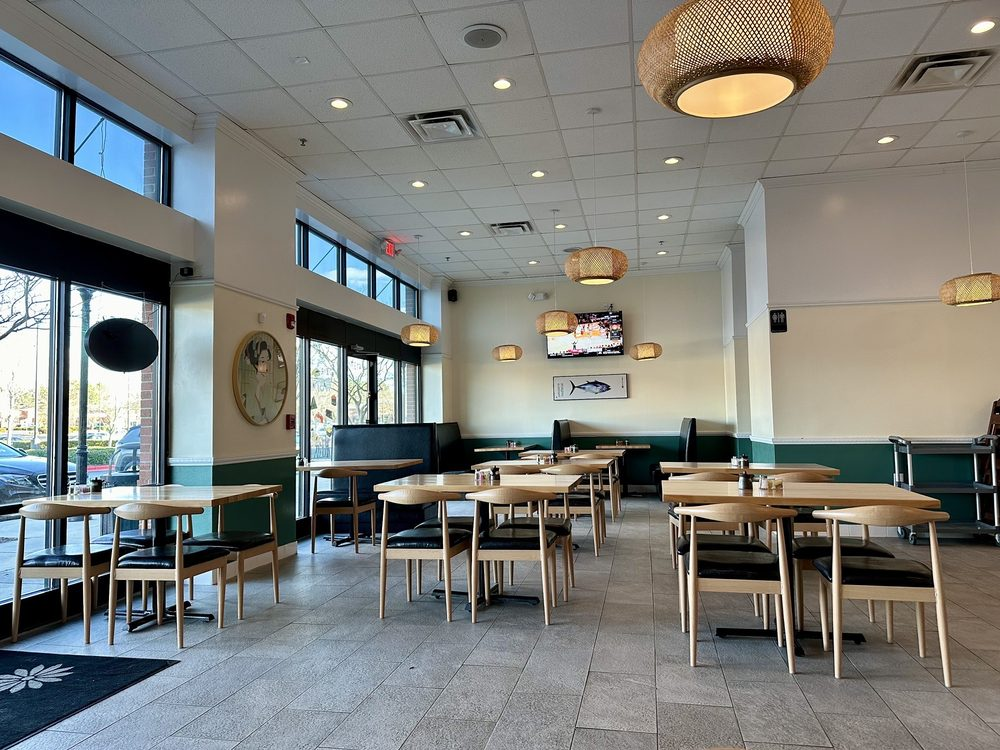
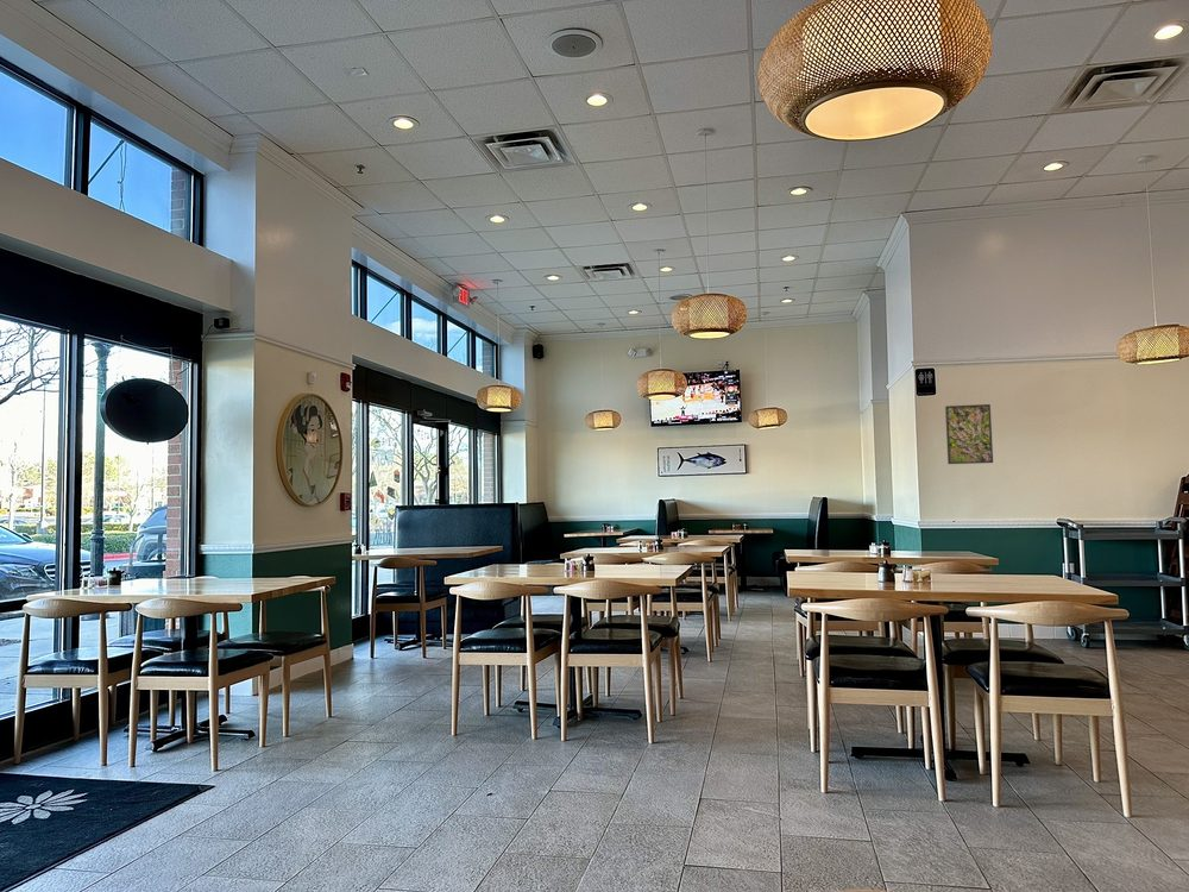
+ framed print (968, 434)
